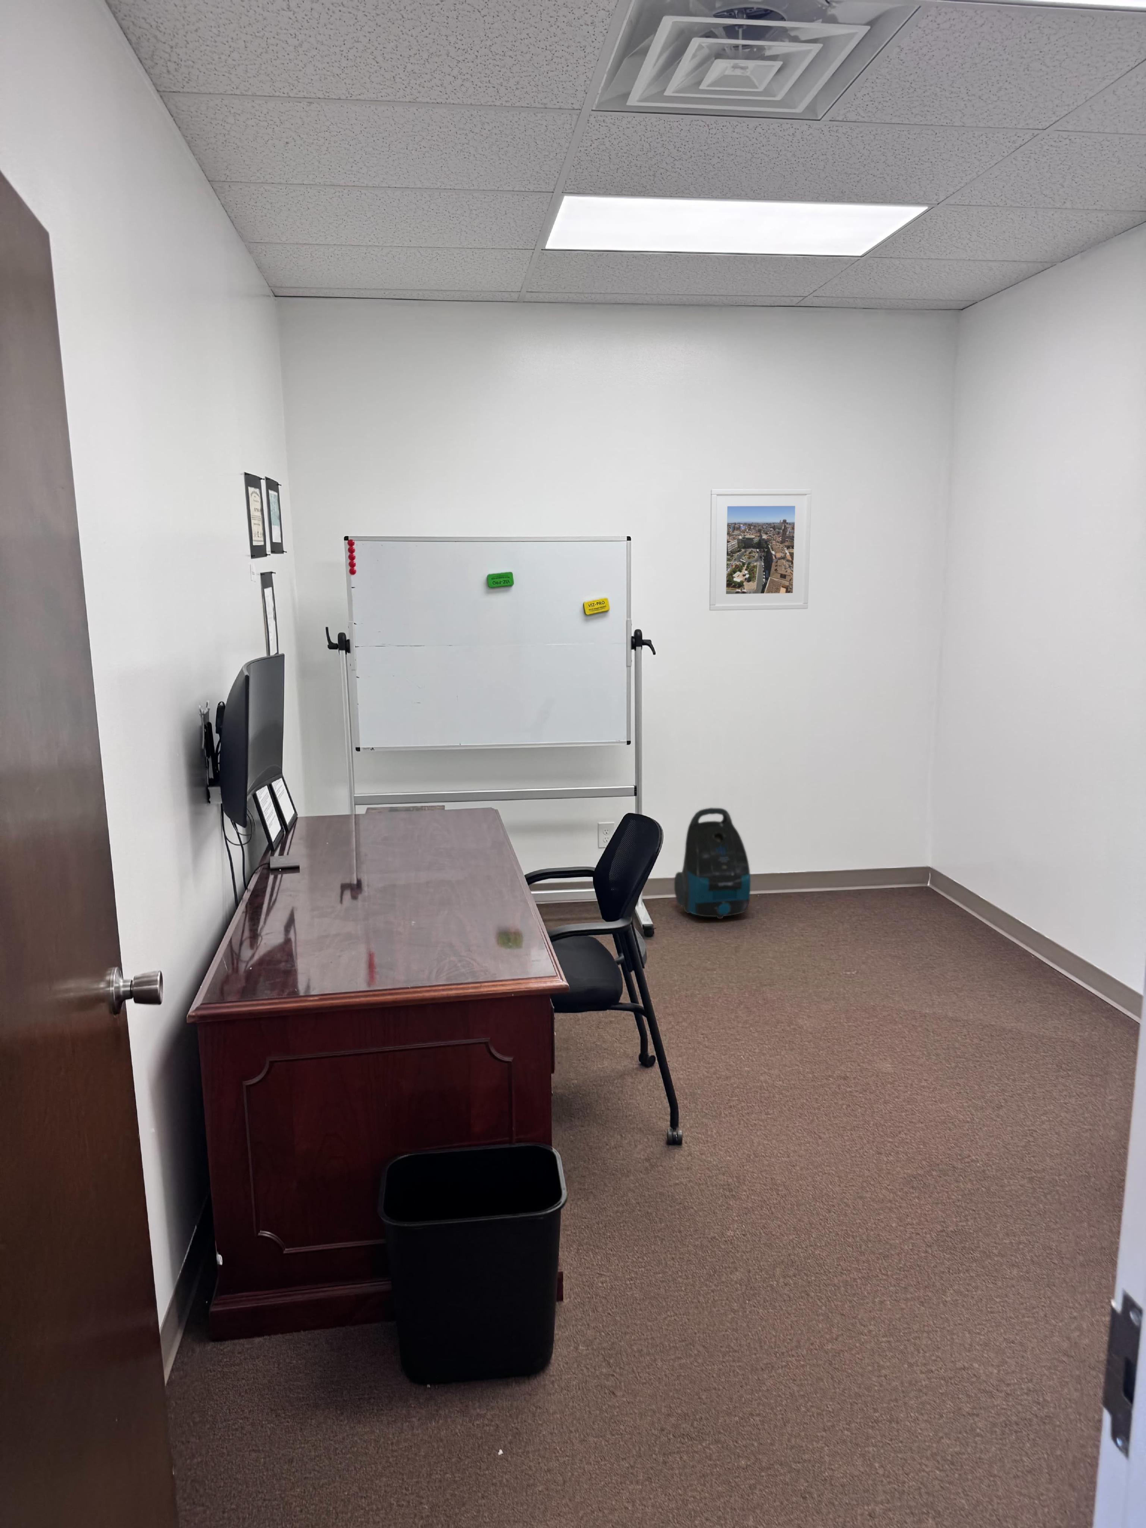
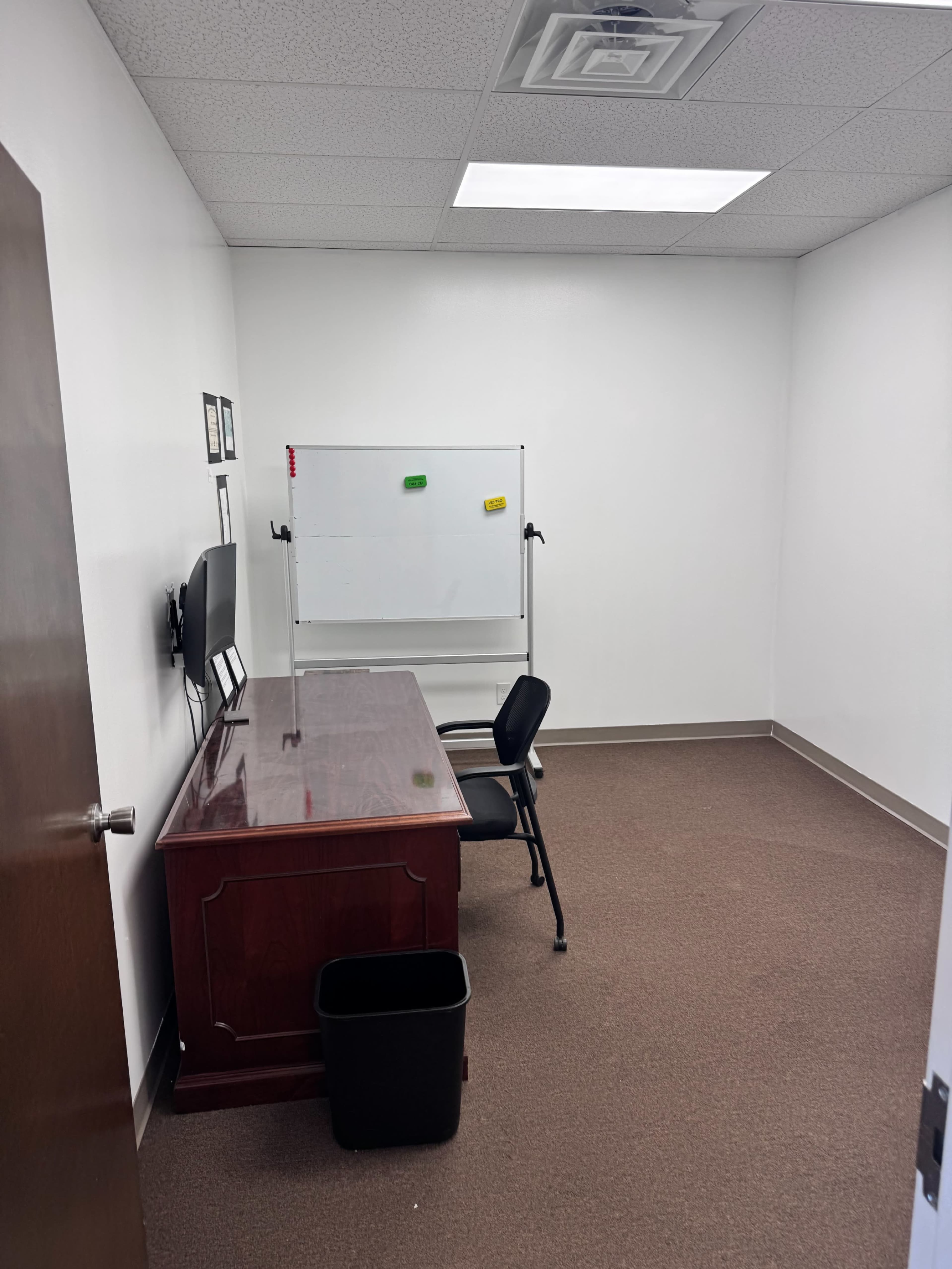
- vacuum cleaner (714, 862)
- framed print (760, 550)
